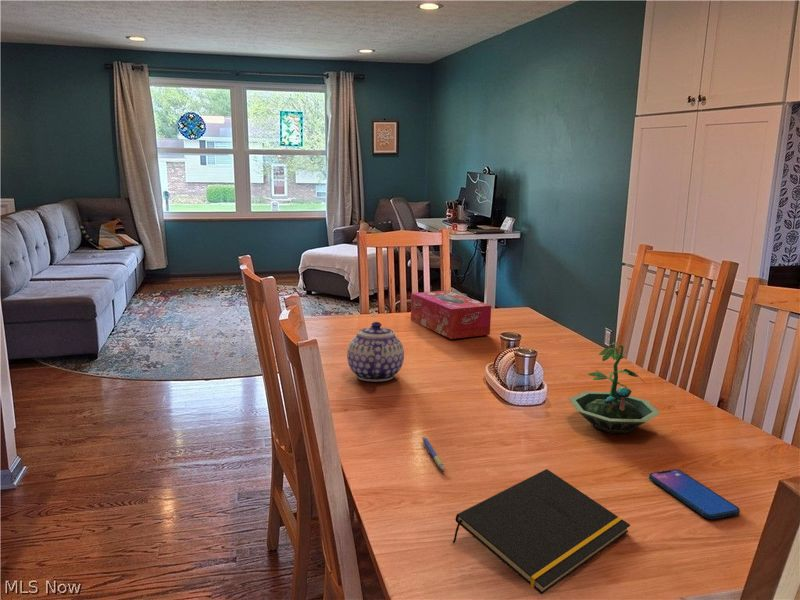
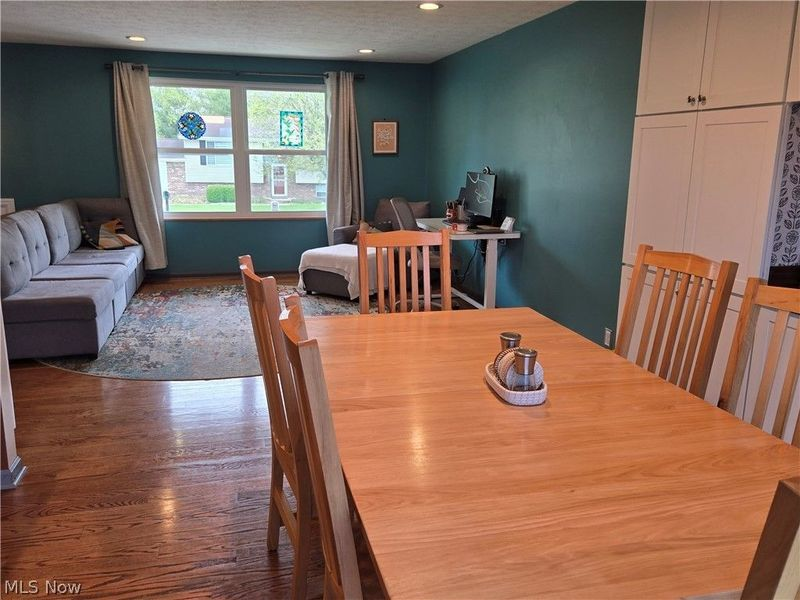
- tissue box (448, 313)
- terrarium (617, 361)
- notepad (544, 523)
- teapot (375, 349)
- smartphone (691, 492)
- pen (433, 453)
